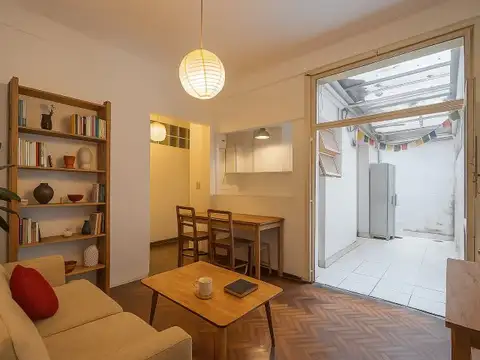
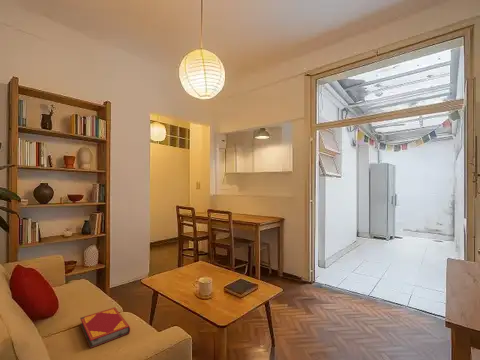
+ hardback book (104, 325)
